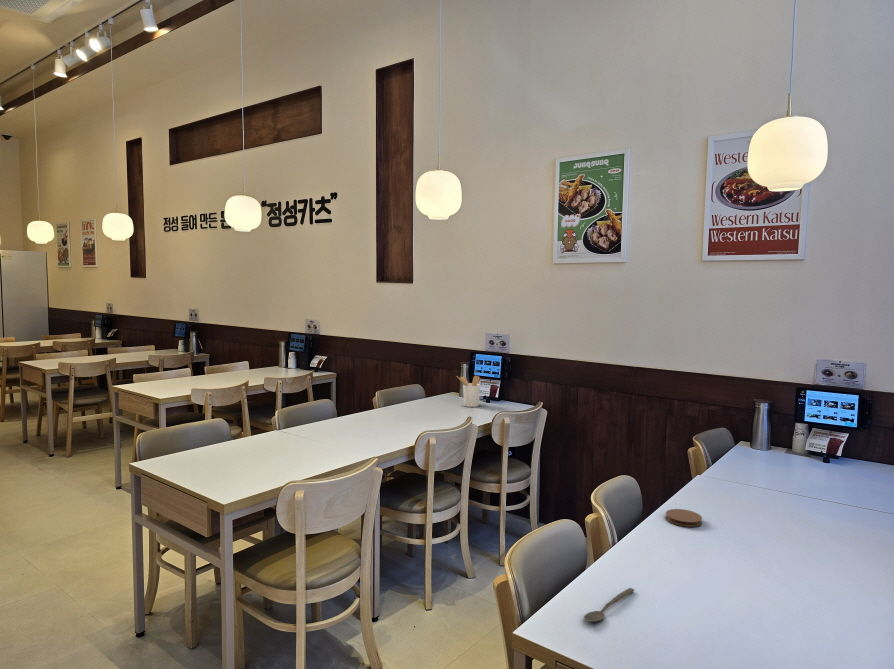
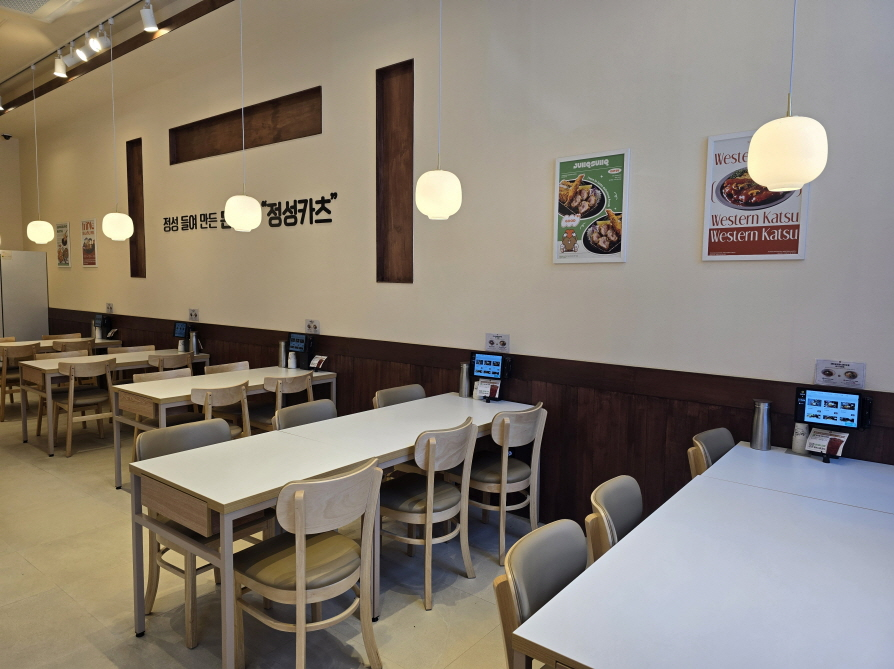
- utensil holder (467, 390)
- spoon (610, 603)
- coaster (683, 517)
